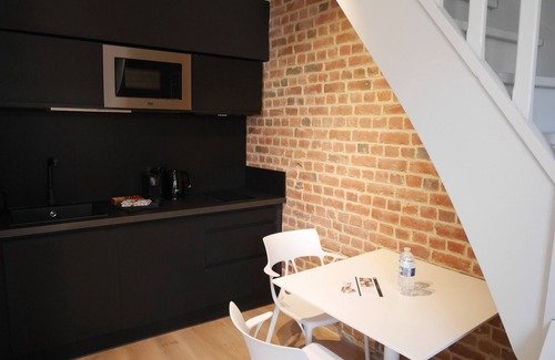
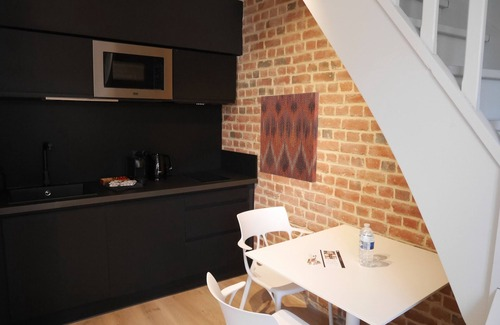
+ wall art (286, 136)
